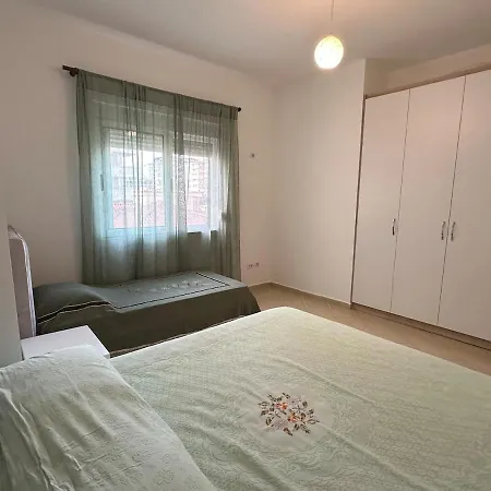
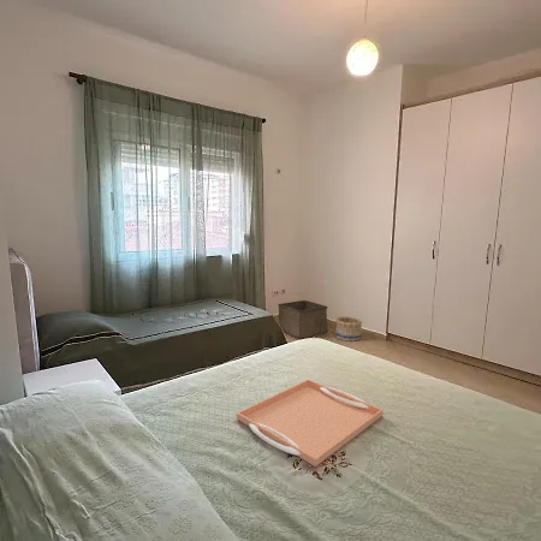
+ storage bin (302, 317)
+ serving tray (310, 414)
+ basket (347, 328)
